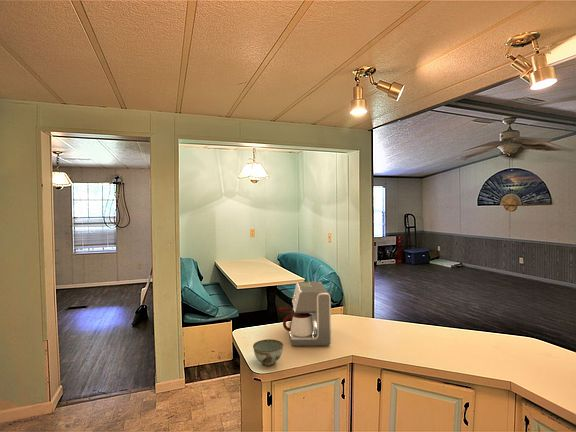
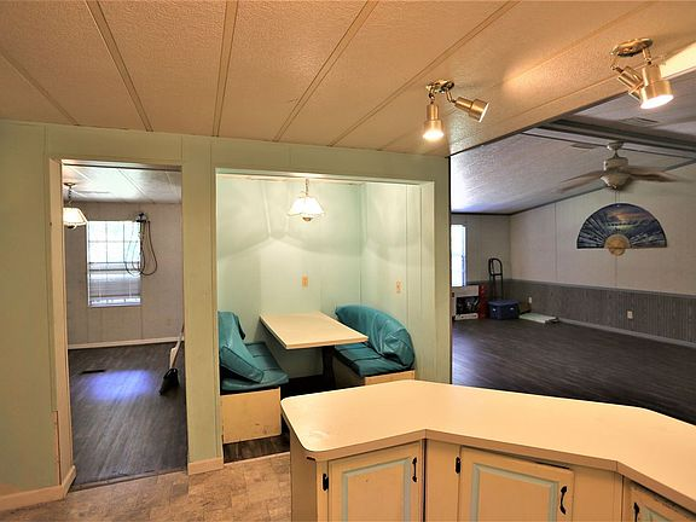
- coffee maker (309, 311)
- bowl (268, 353)
